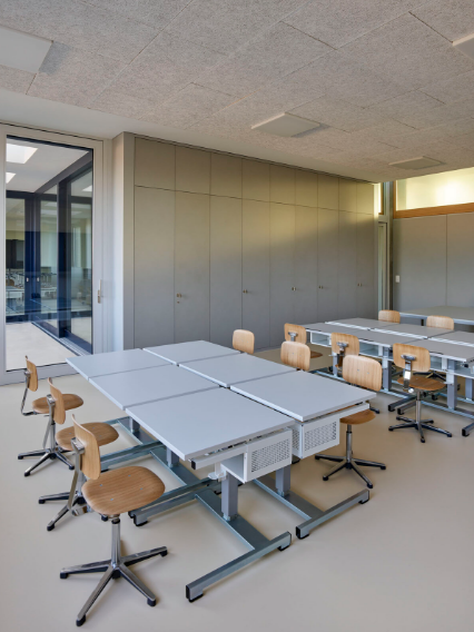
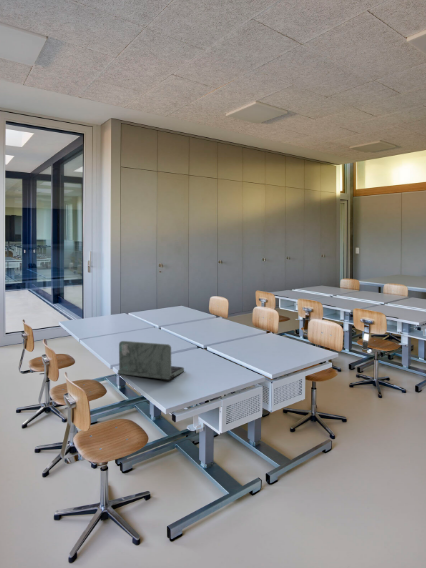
+ laptop (152, 357)
